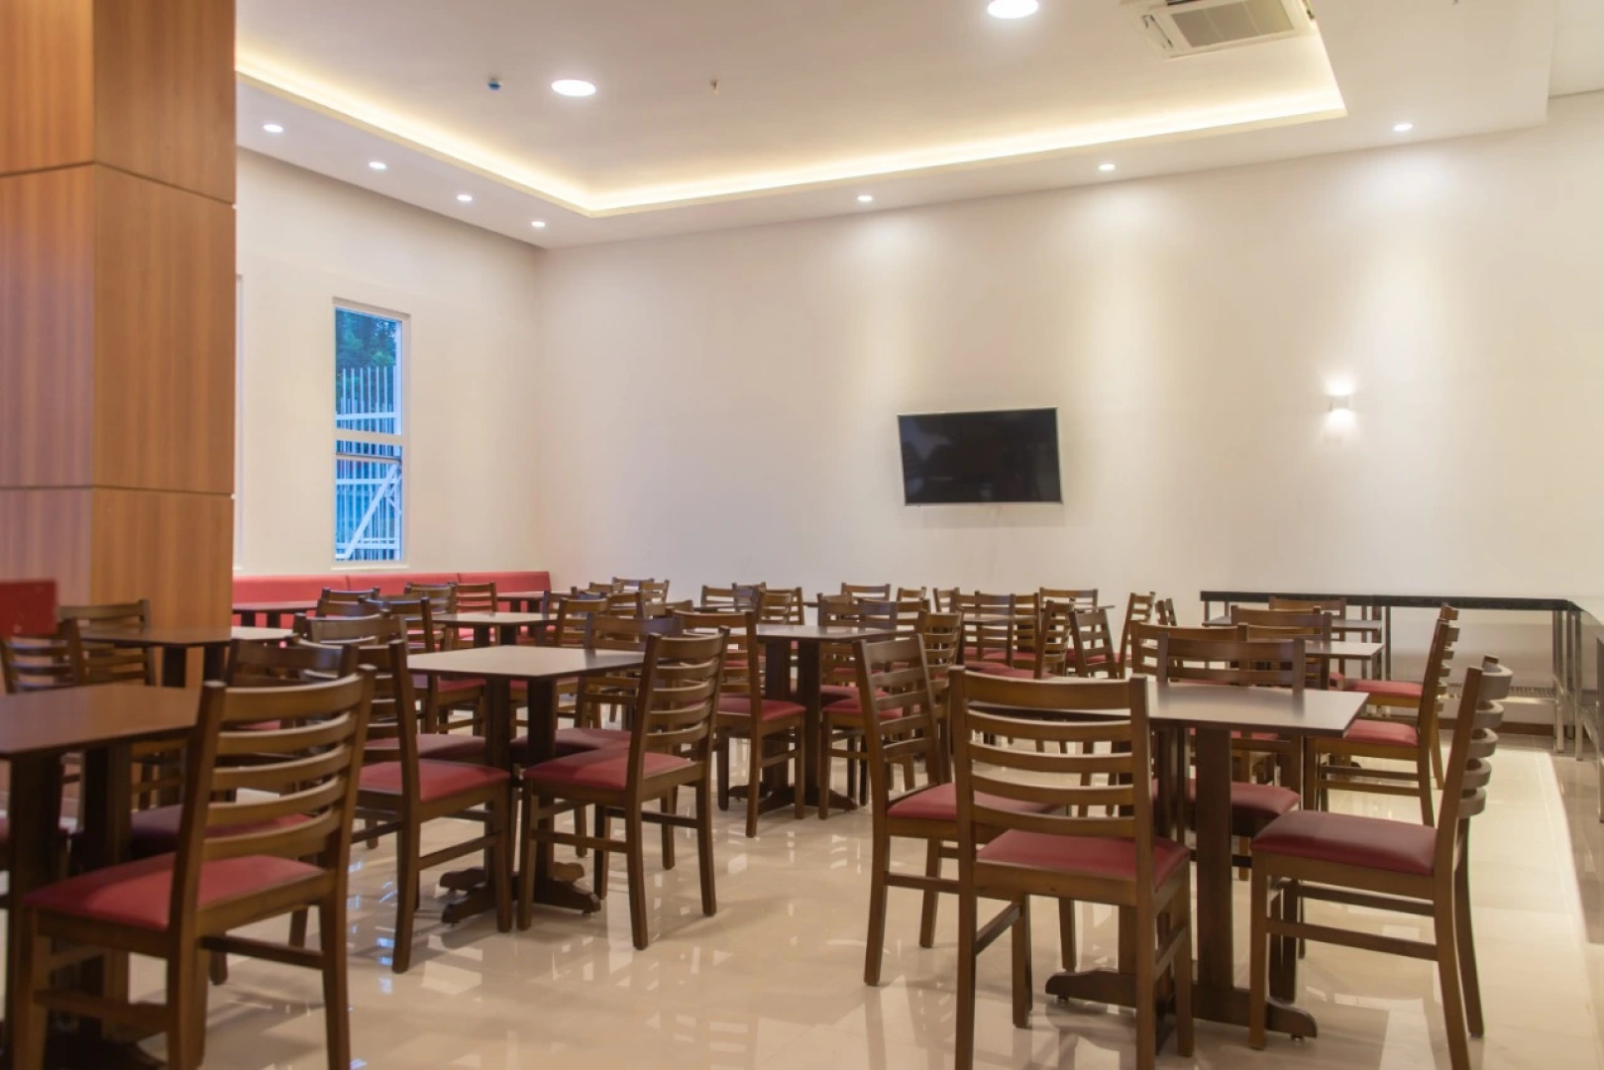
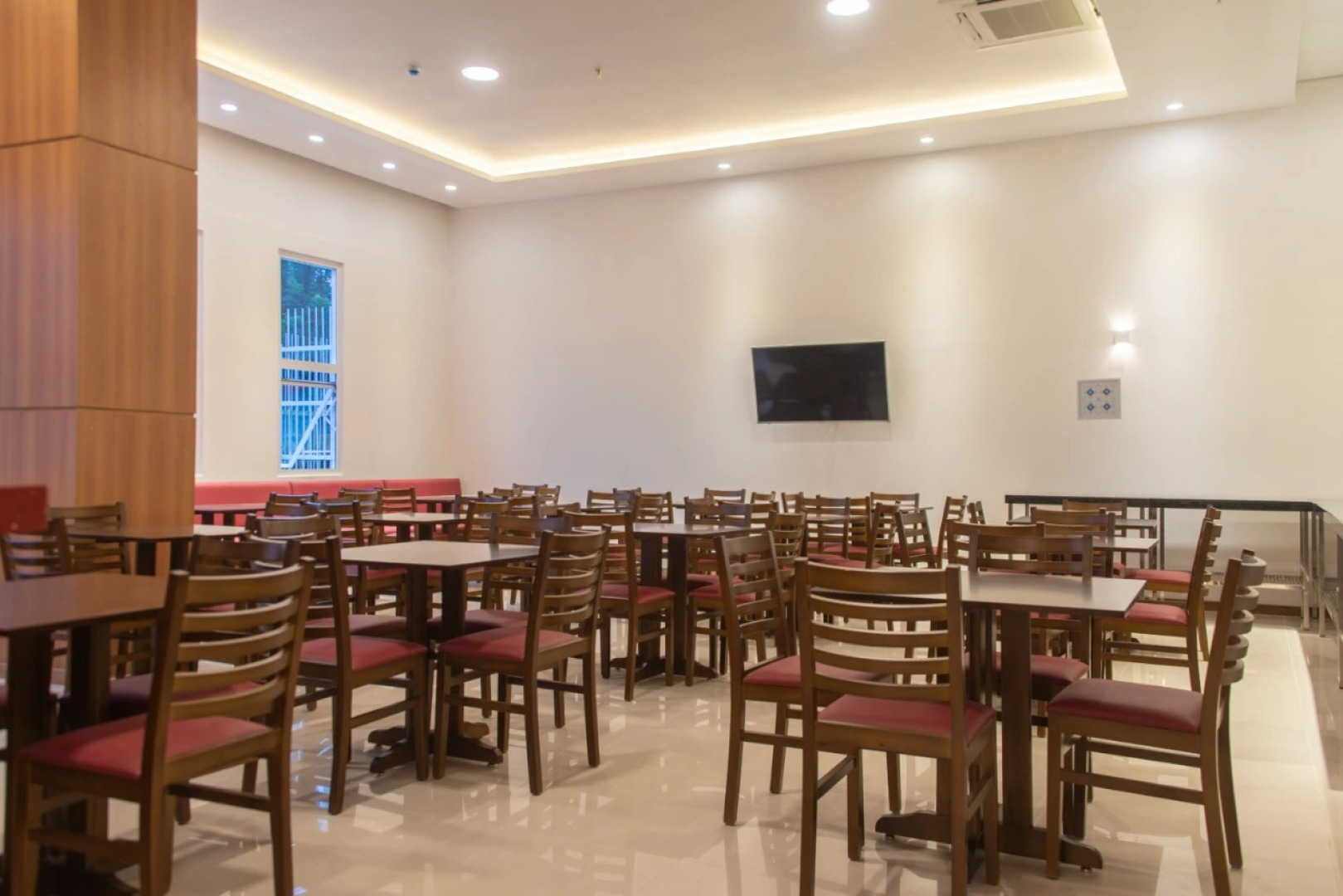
+ wall art (1098, 399)
